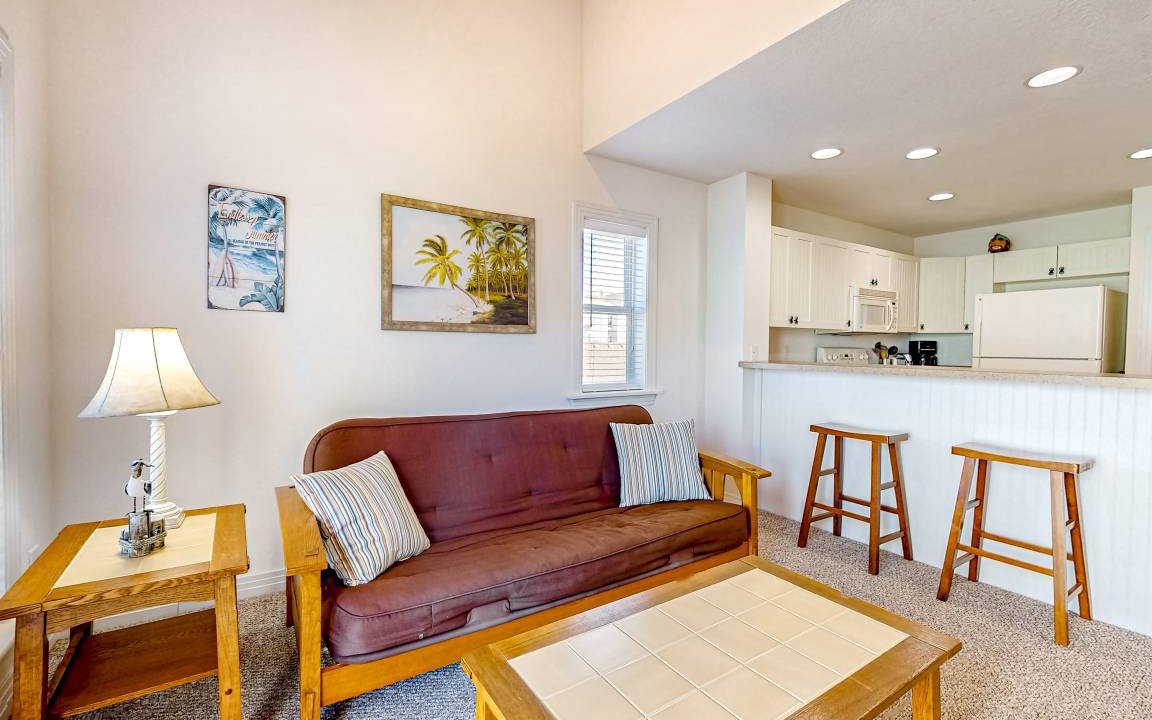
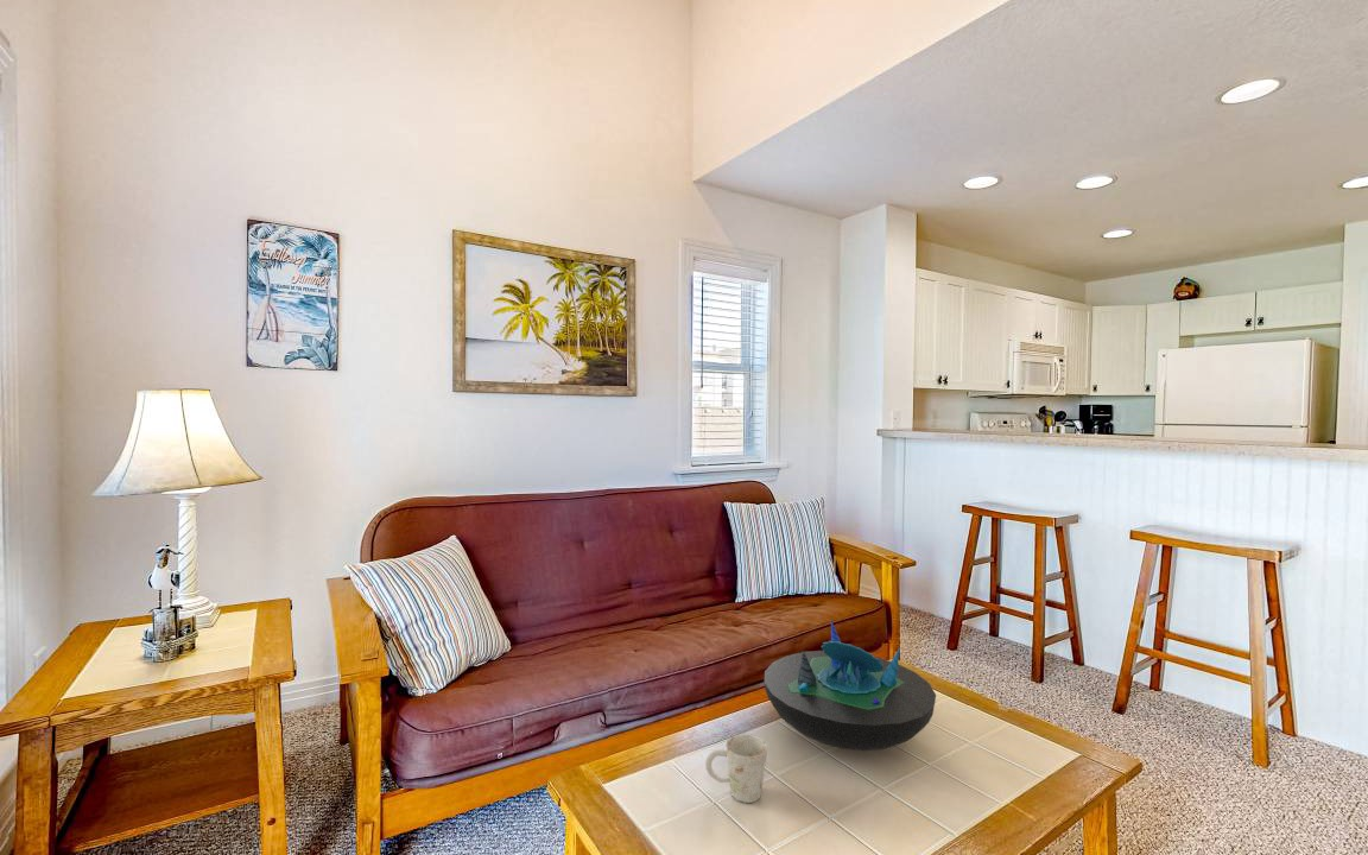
+ decorative bowl (847, 683)
+ mug (735, 768)
